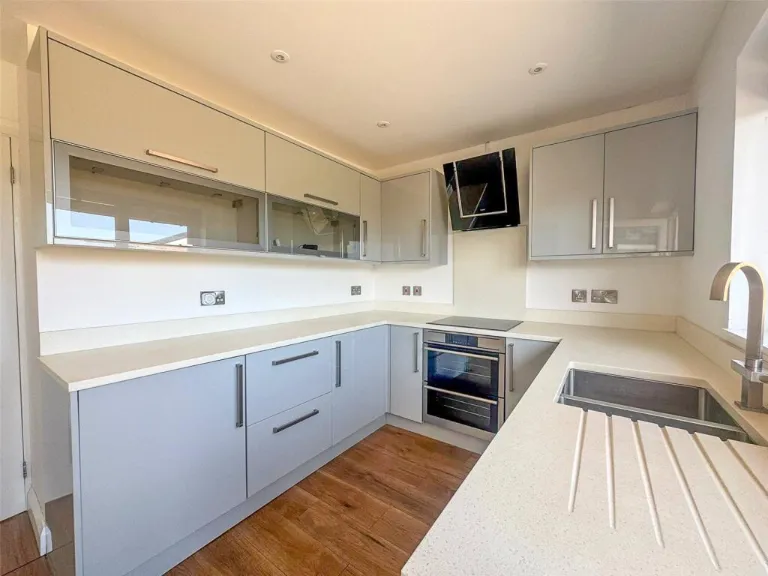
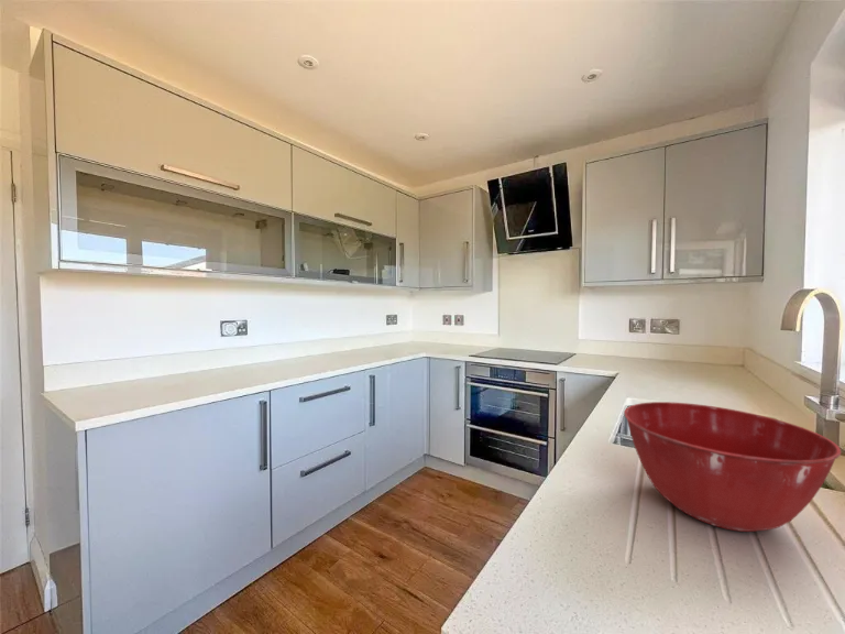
+ mixing bowl (715, 466)
